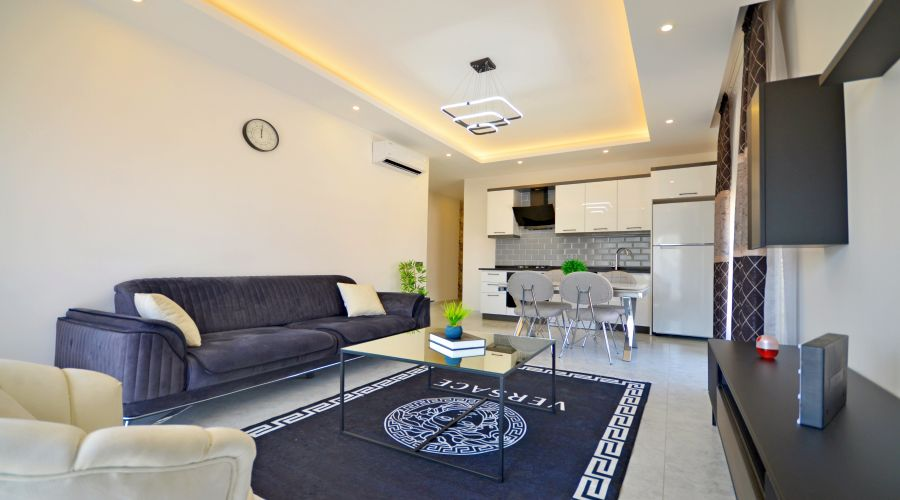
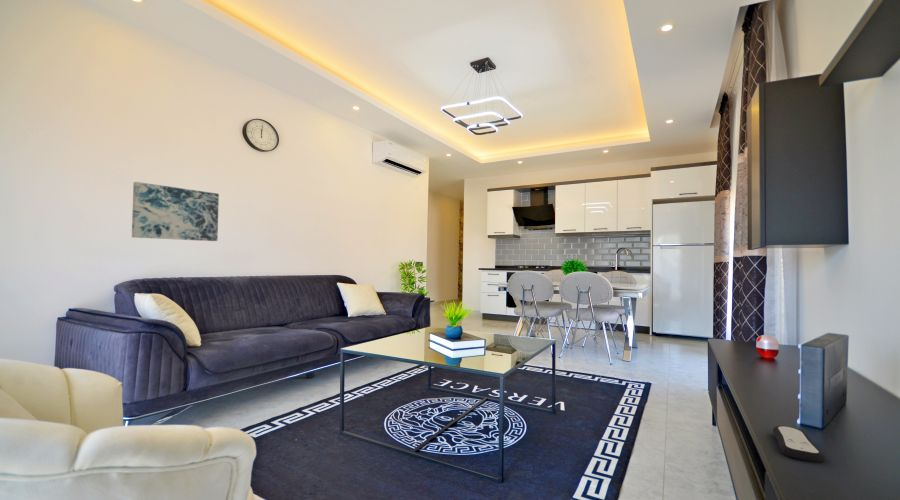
+ remote control (795, 441)
+ wall art (178, 213)
